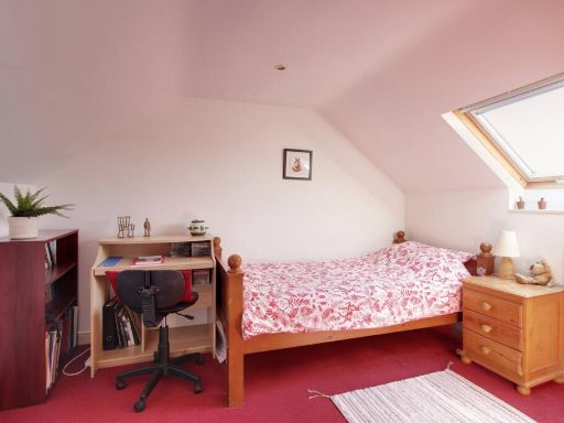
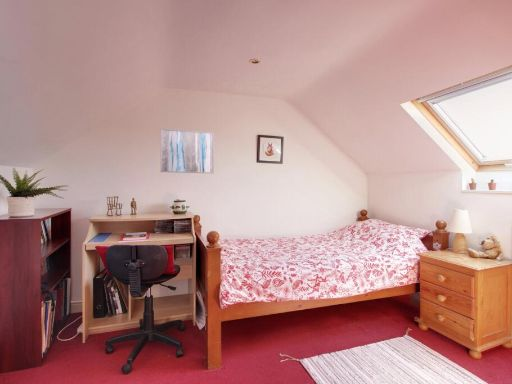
+ wall art (187, 151)
